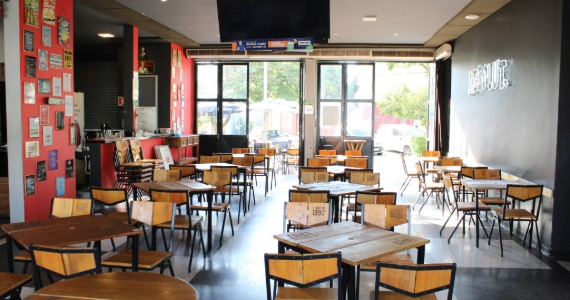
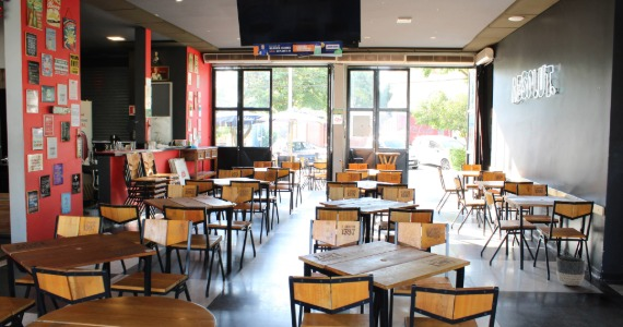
+ planter (569, 271)
